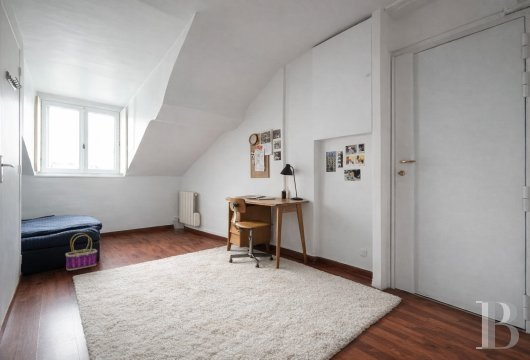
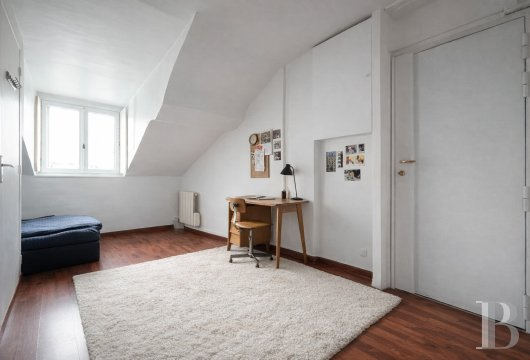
- basket (81, 250)
